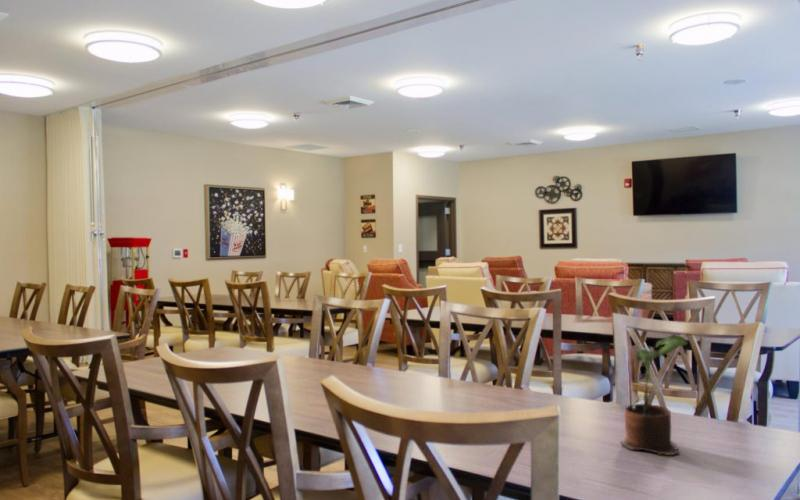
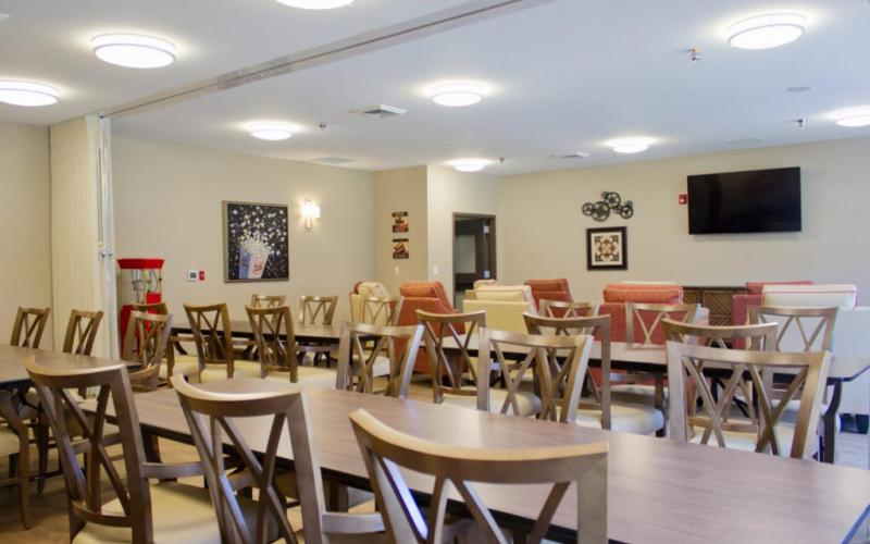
- potted plant (646, 387)
